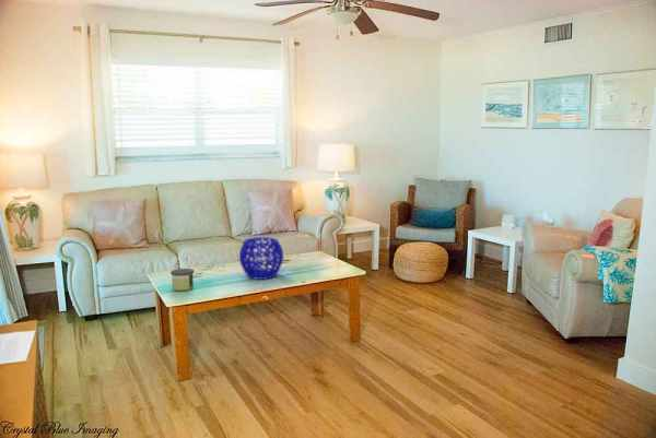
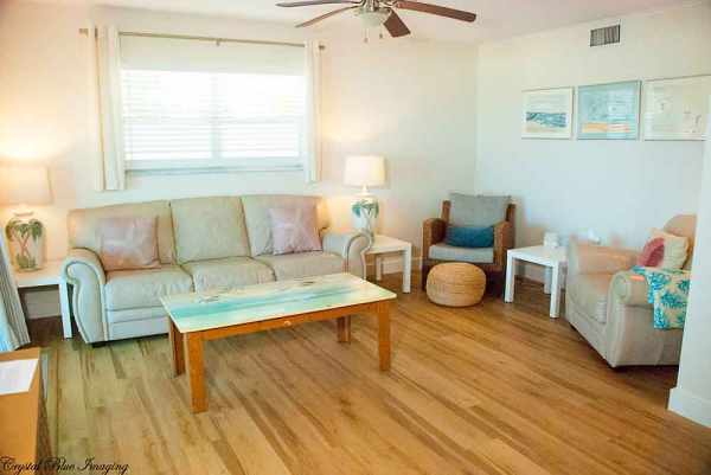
- decorative bowl (261, 258)
- candle (183, 280)
